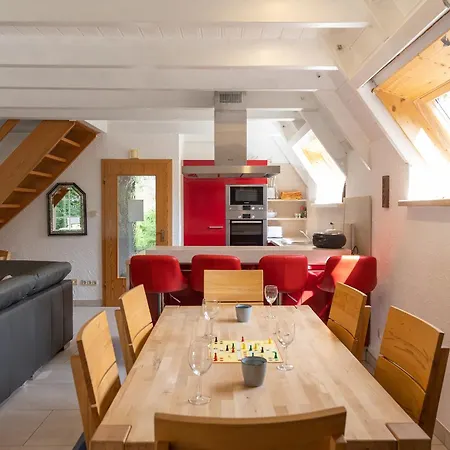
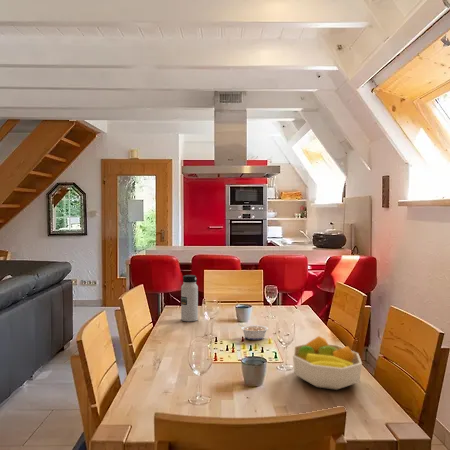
+ water bottle (189, 297)
+ fruit bowl (325, 361)
+ legume (253, 331)
